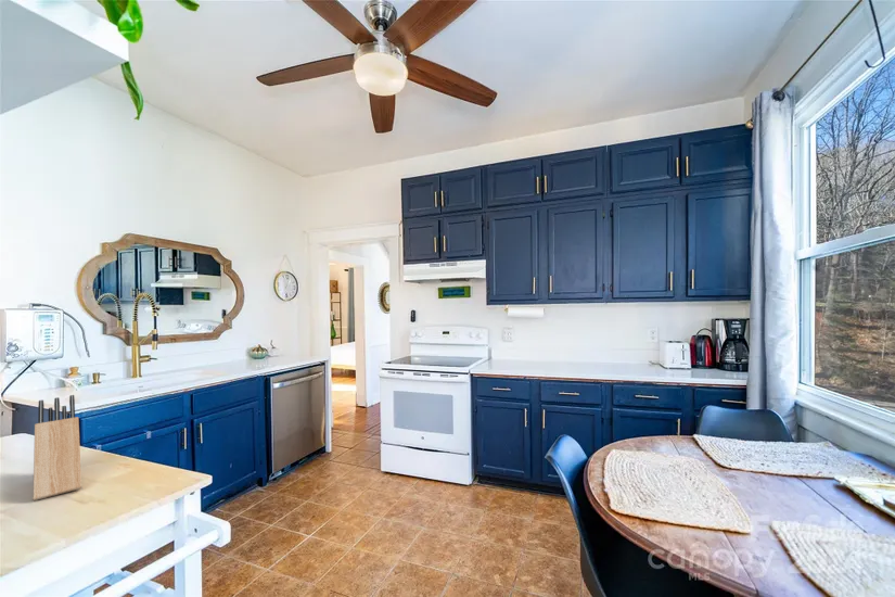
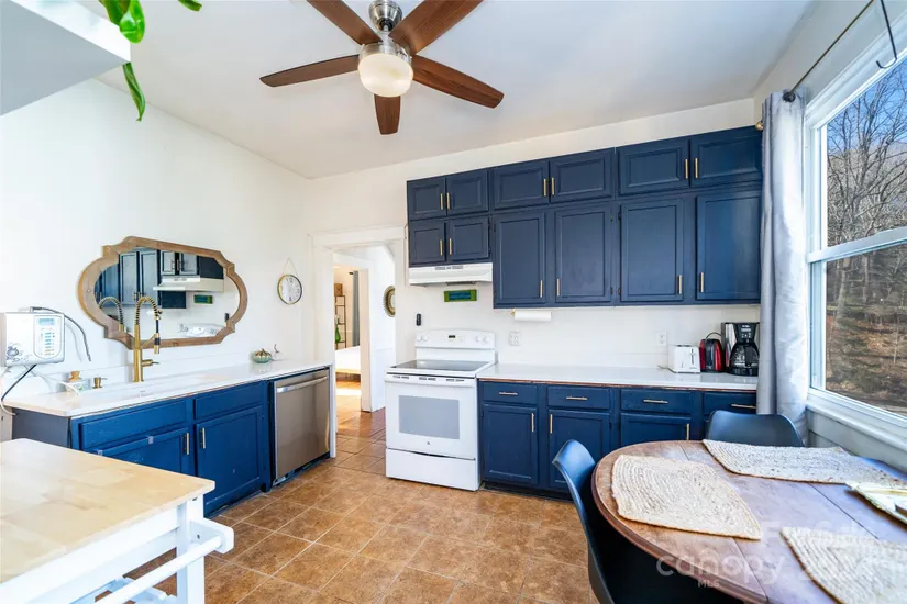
- knife block (56, 441)
